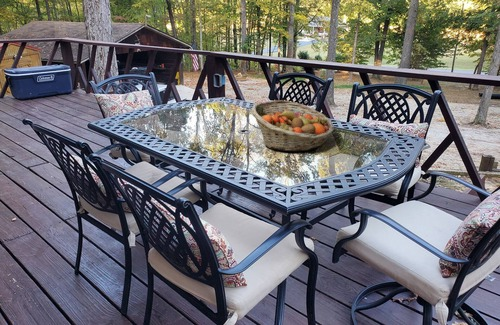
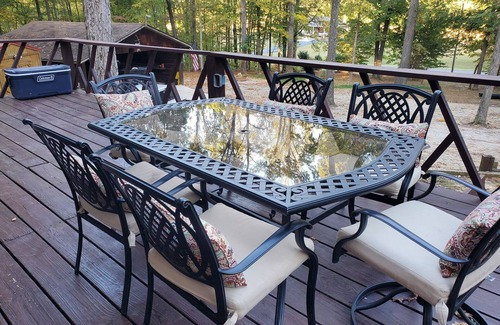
- fruit basket (292, 124)
